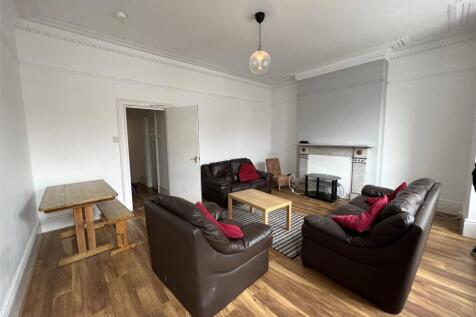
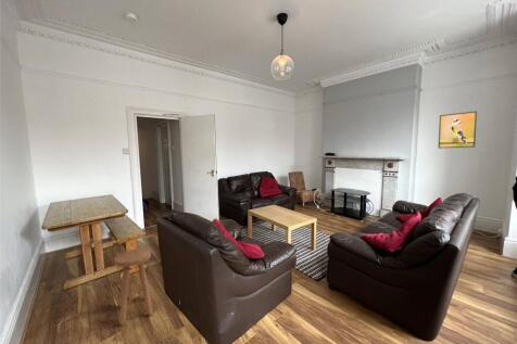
+ stool (141, 282)
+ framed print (456, 130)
